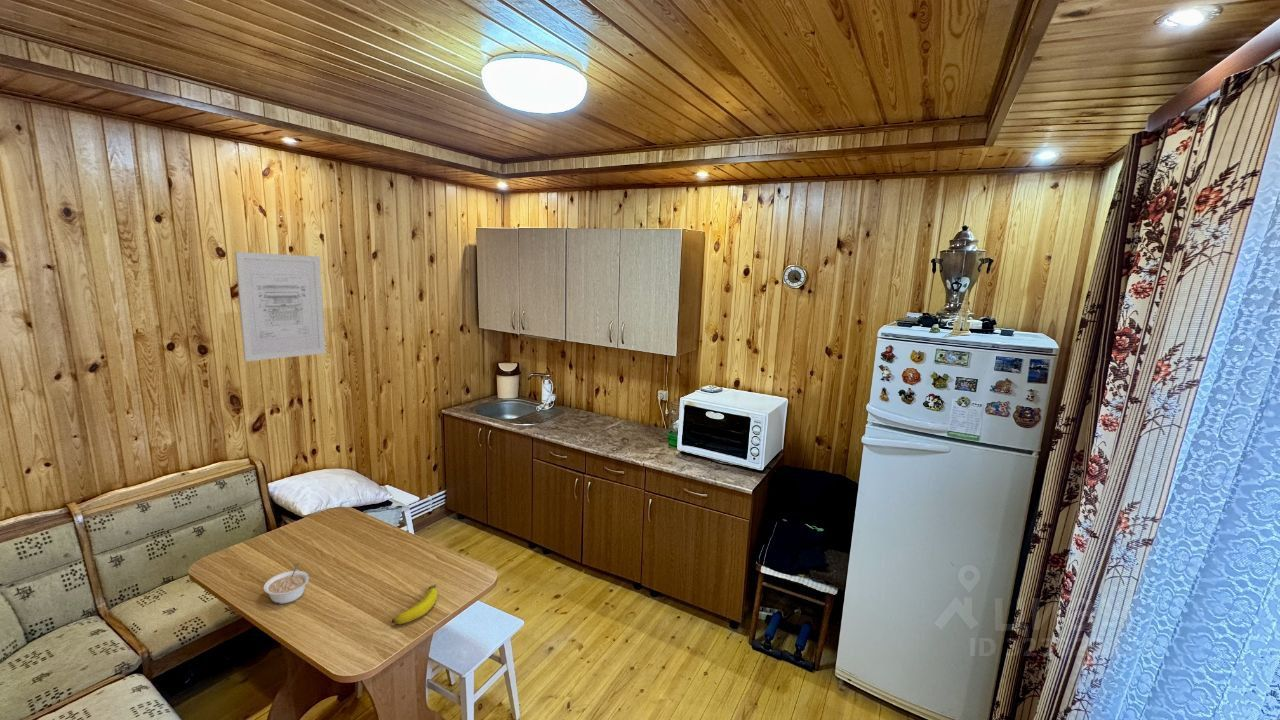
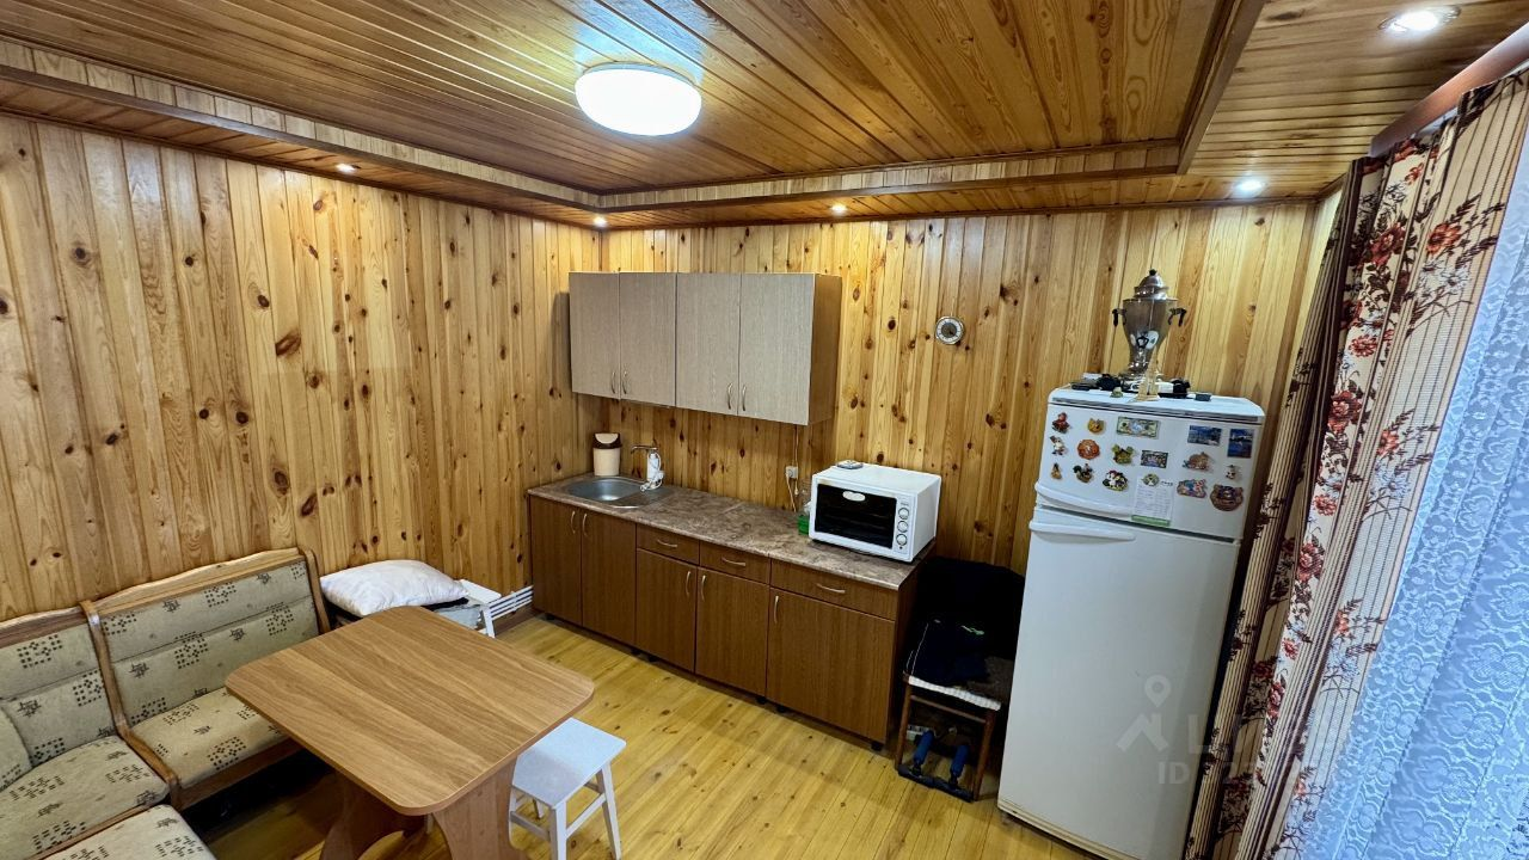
- legume (286, 586)
- wall art (283, 306)
- banana (421, 601)
